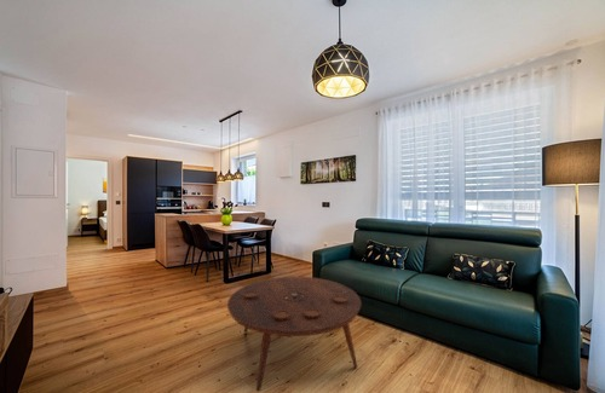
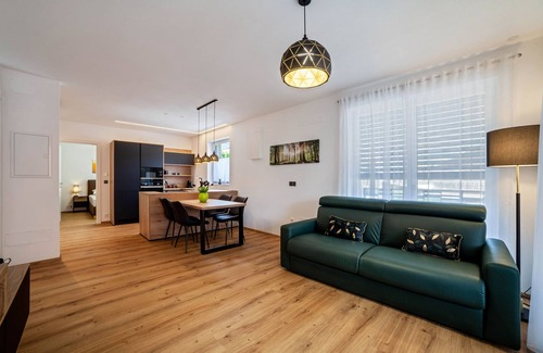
- coffee table (294, 320)
